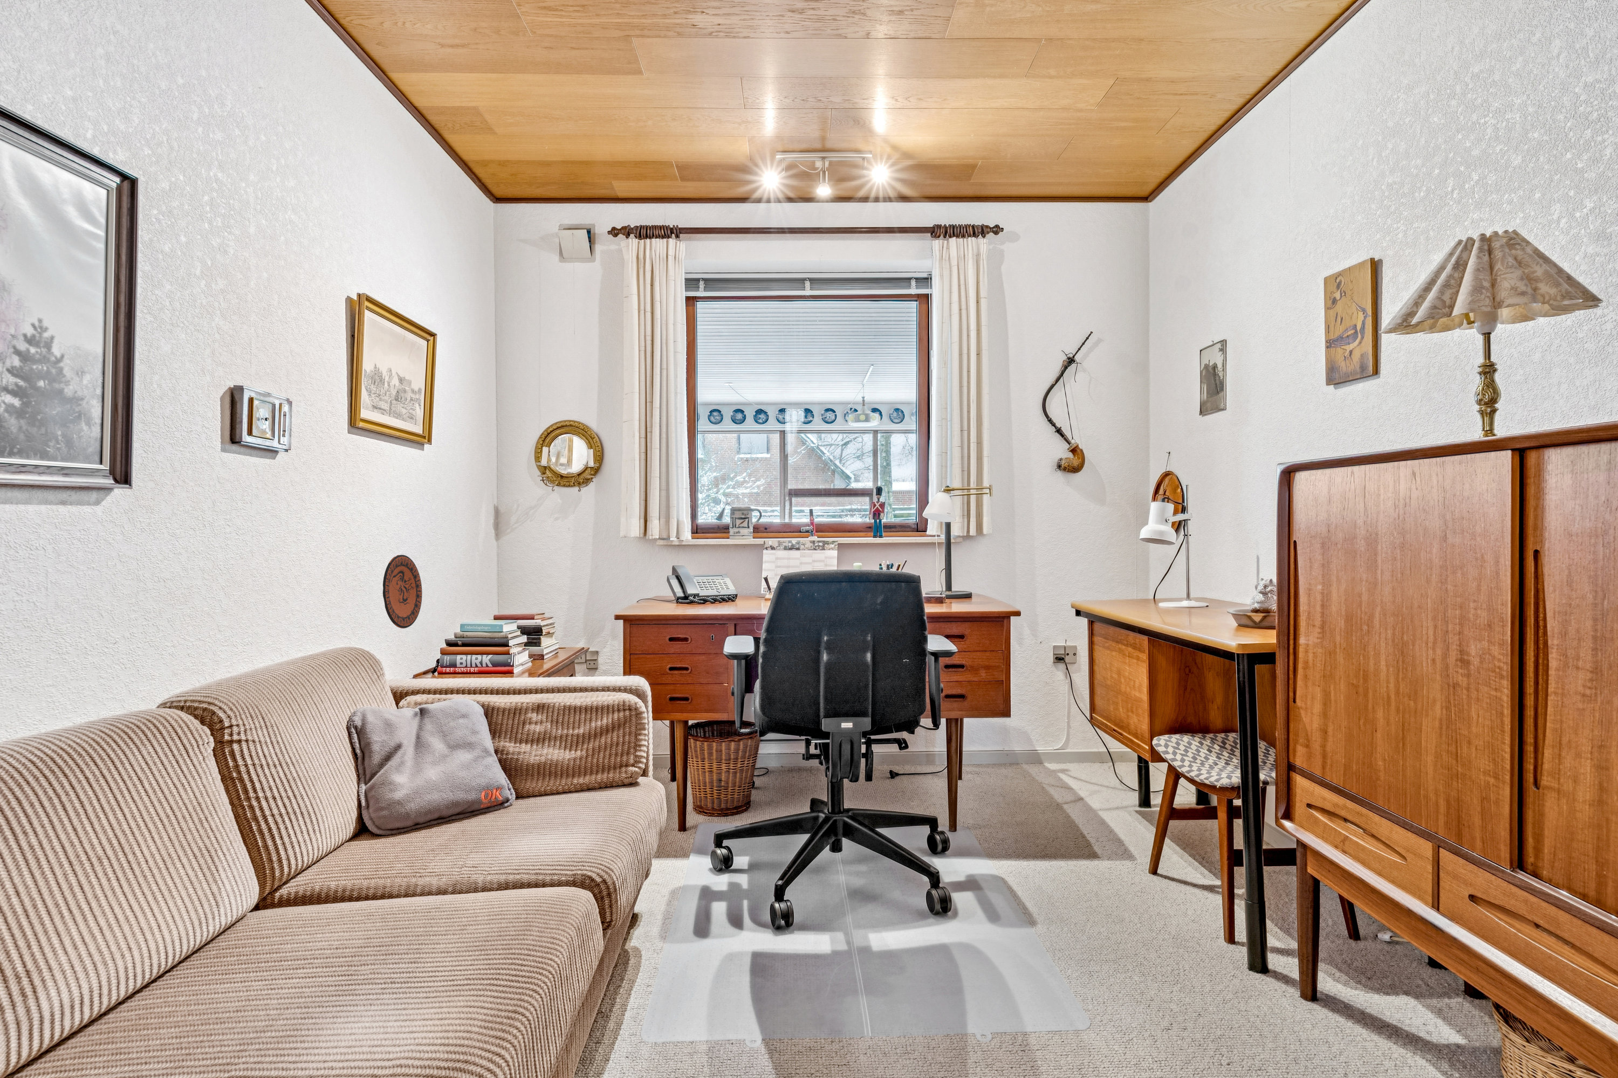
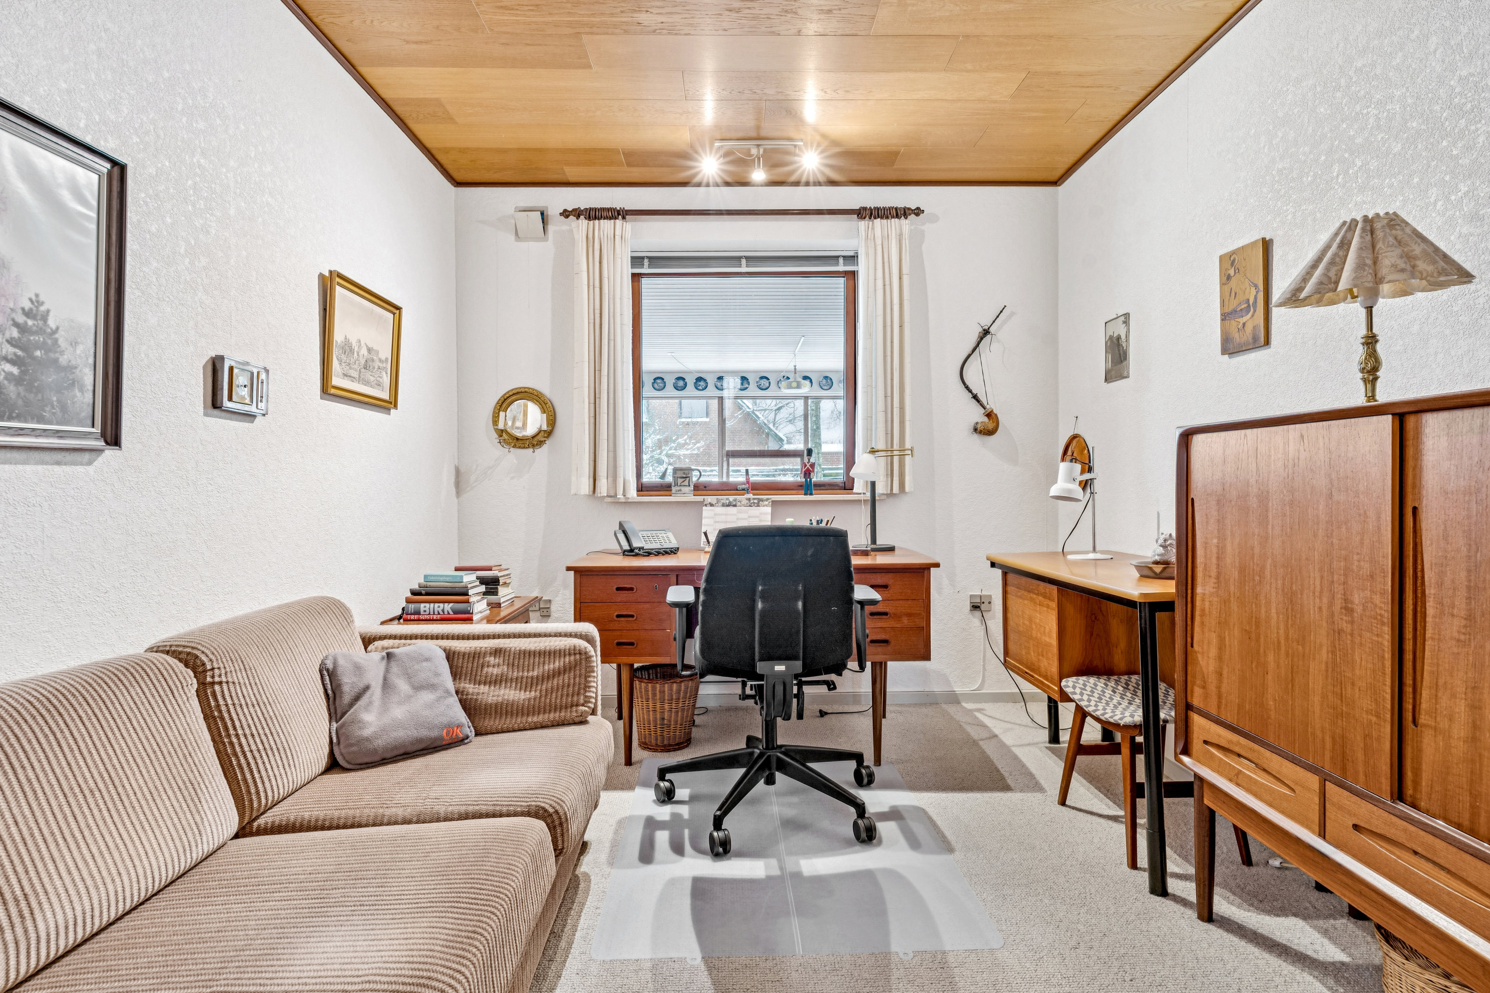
- decorative plate (402, 591)
